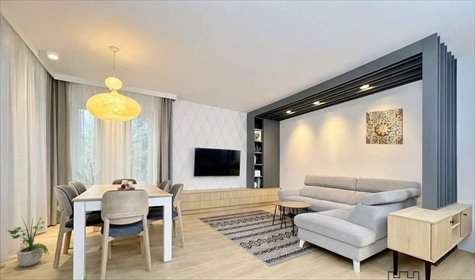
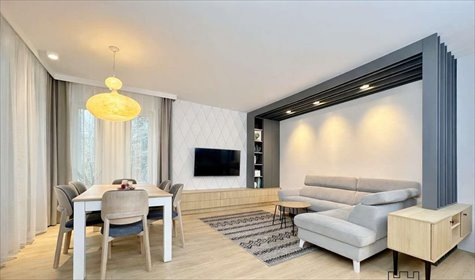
- wall art (383, 127)
- potted plant (32, 235)
